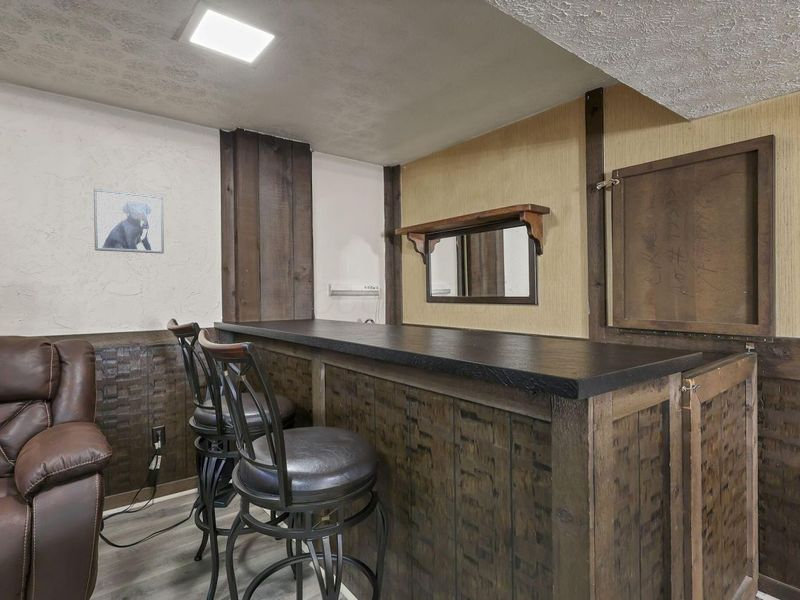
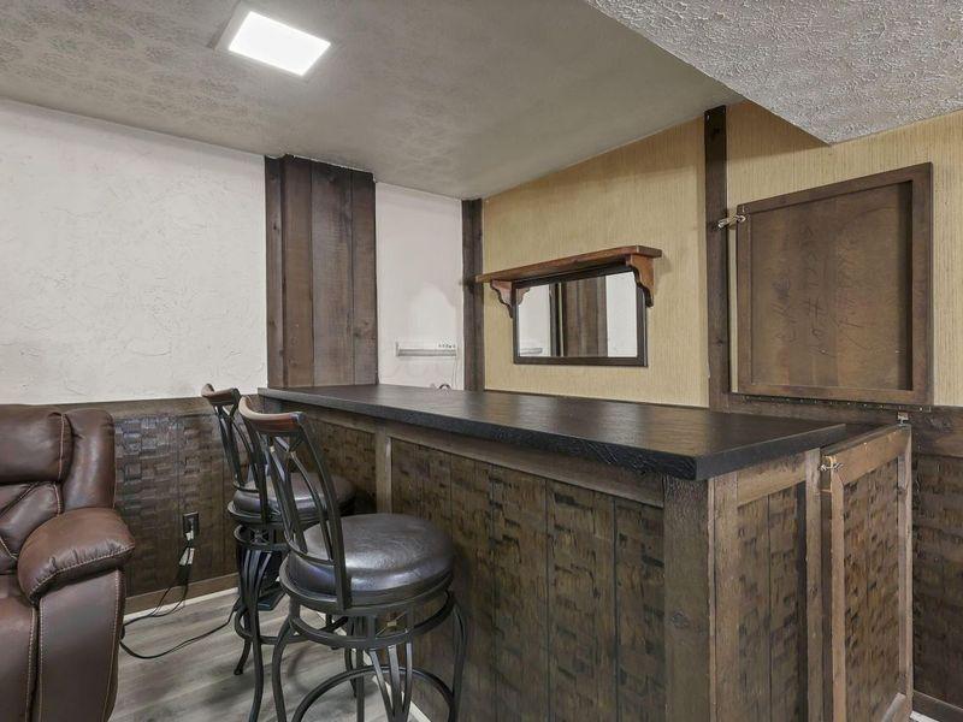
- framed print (130, 222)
